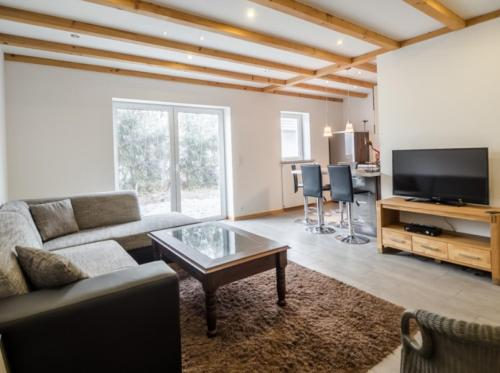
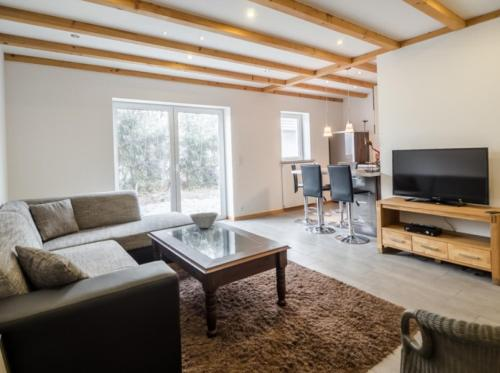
+ bowl (204, 221)
